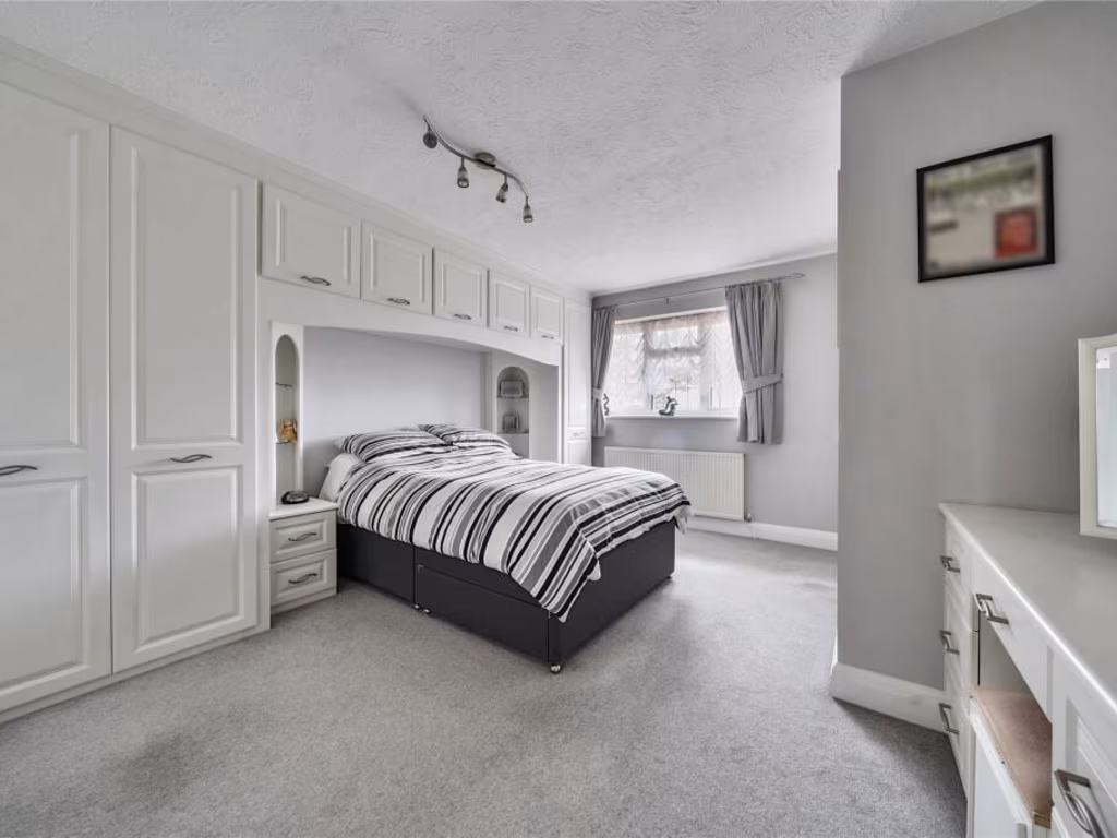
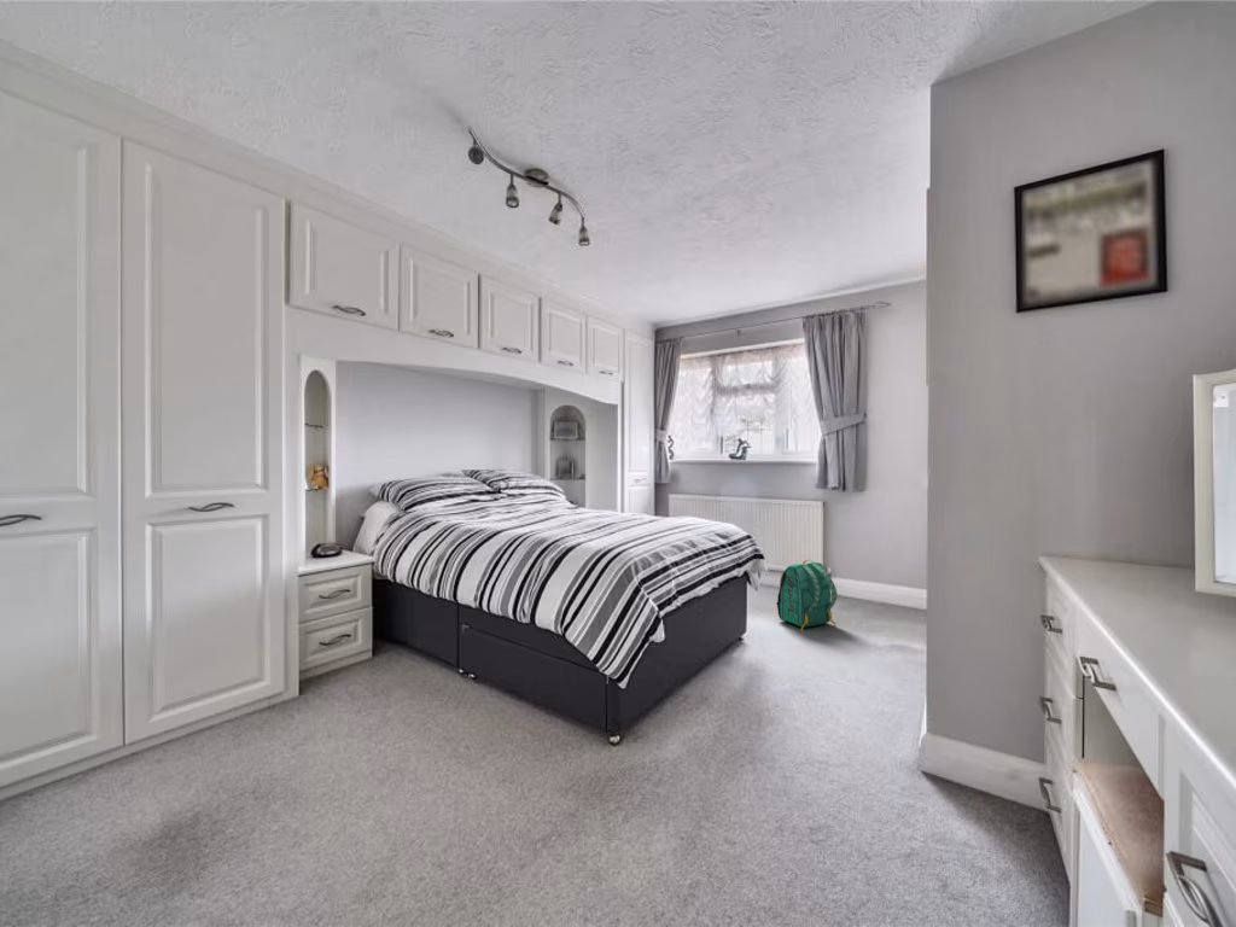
+ backpack (805, 590)
